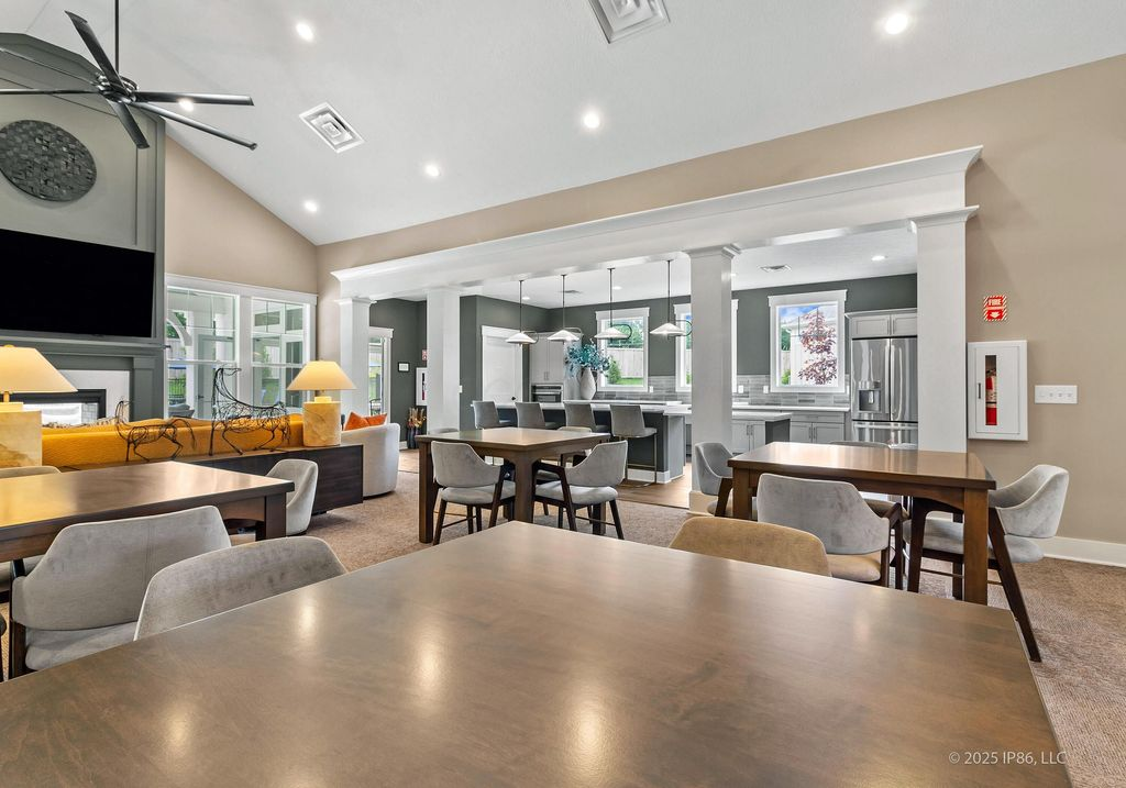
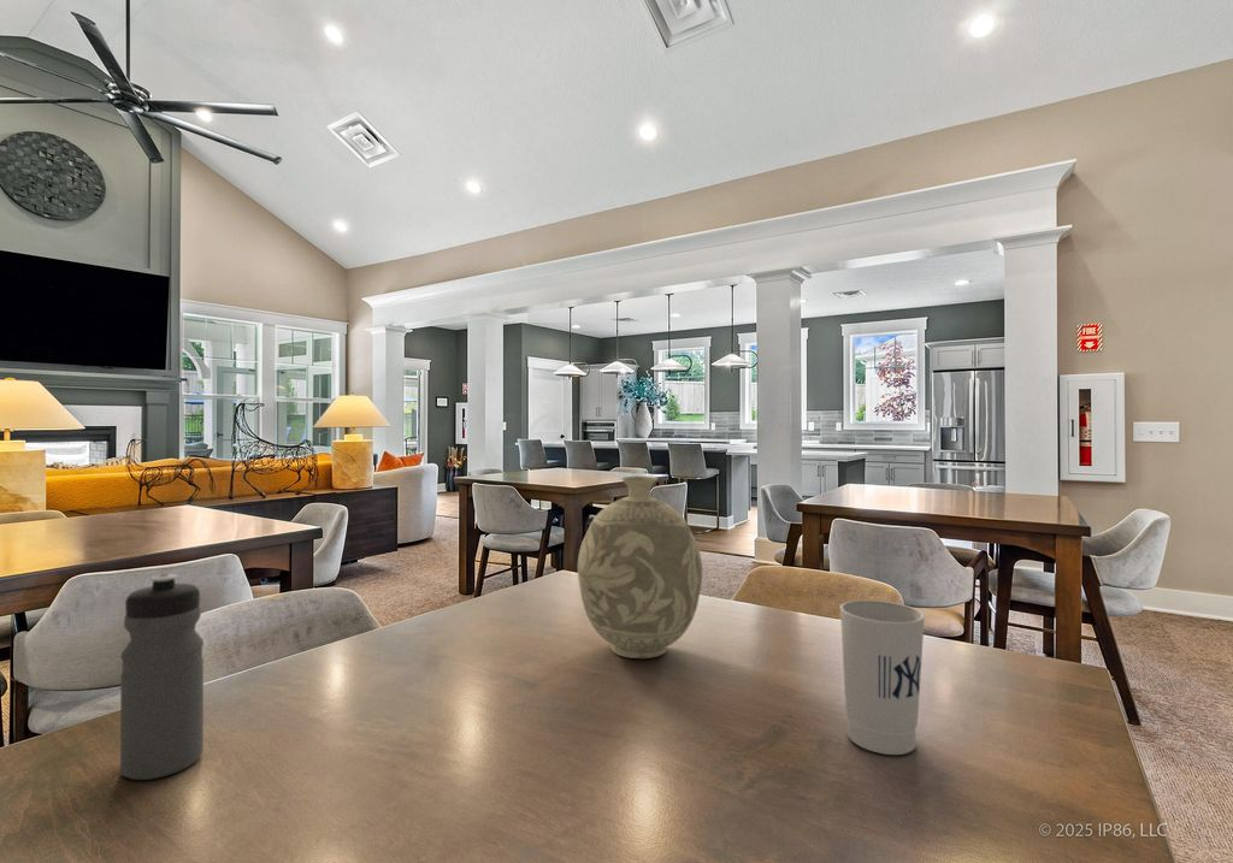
+ cup (880, 674)
+ decorative vase (638, 562)
+ water bottle (163, 669)
